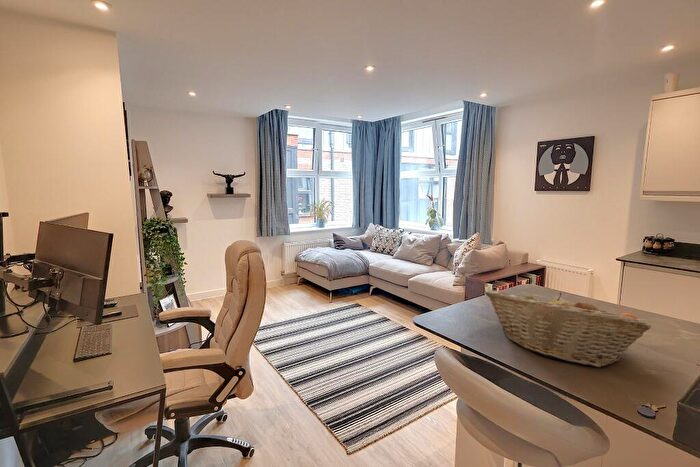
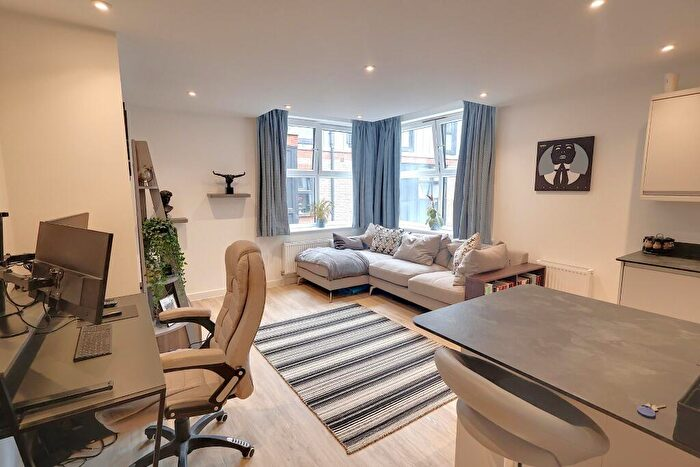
- fruit basket (556, 318)
